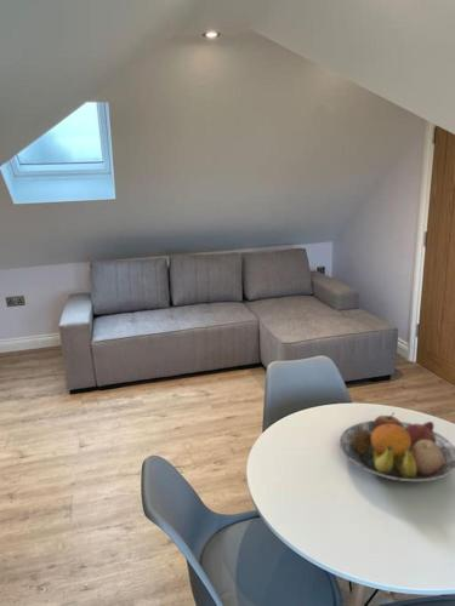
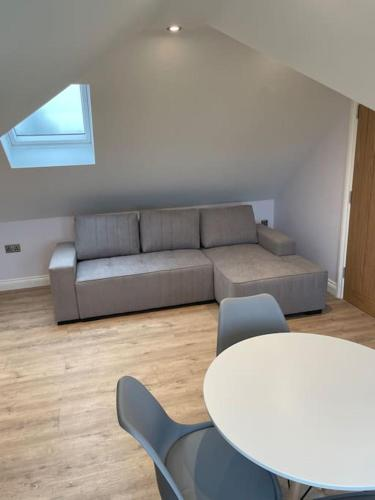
- fruit bowl (397, 442)
